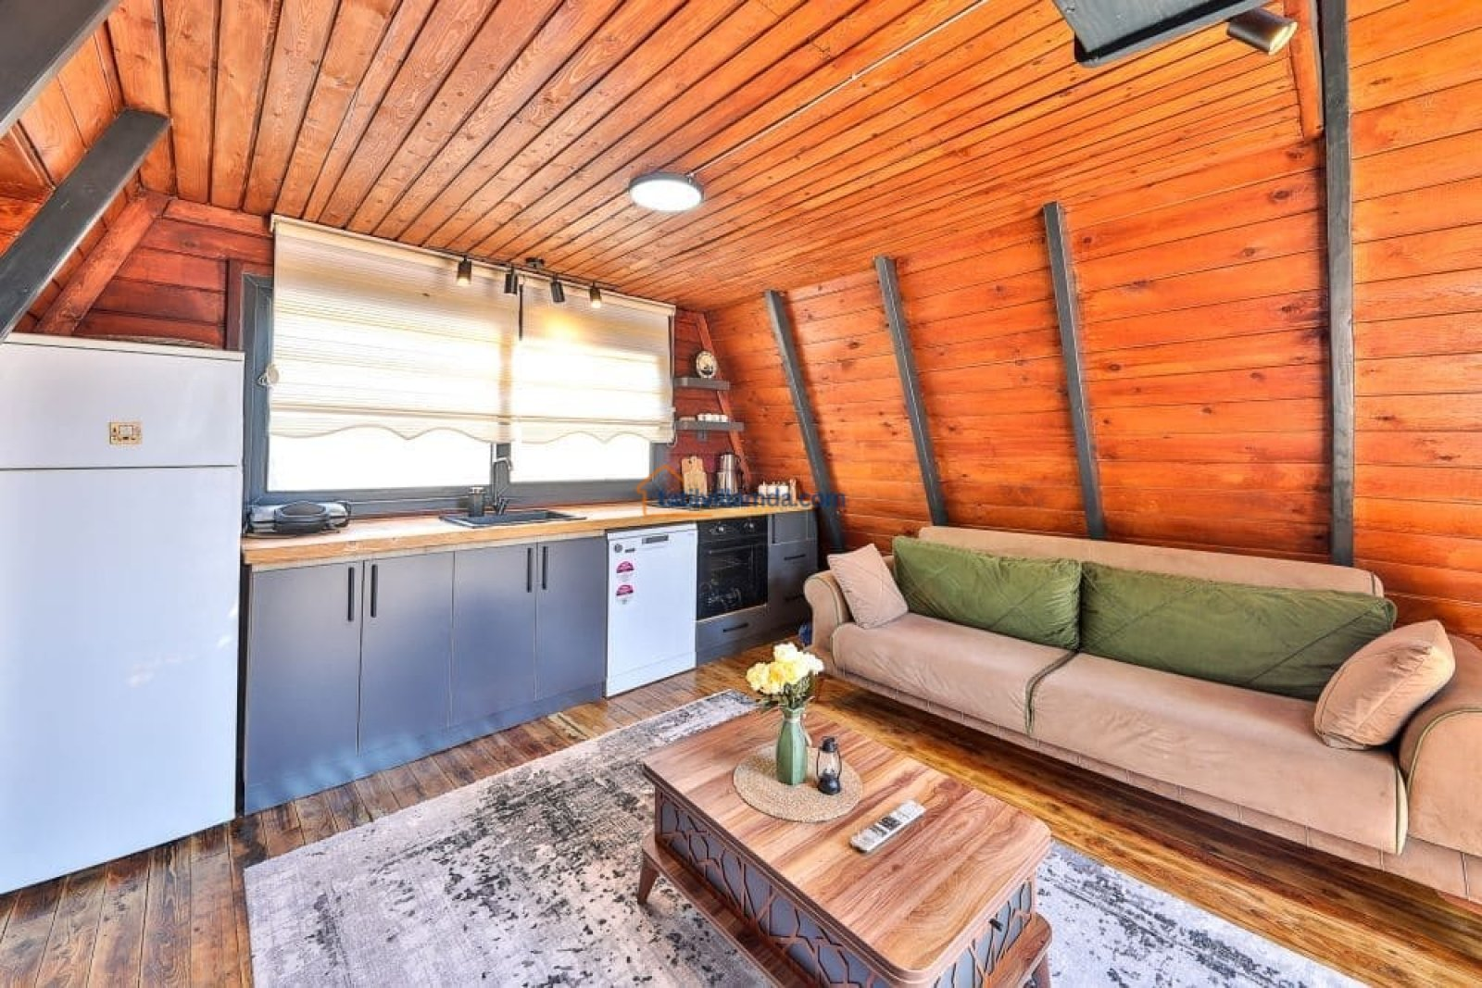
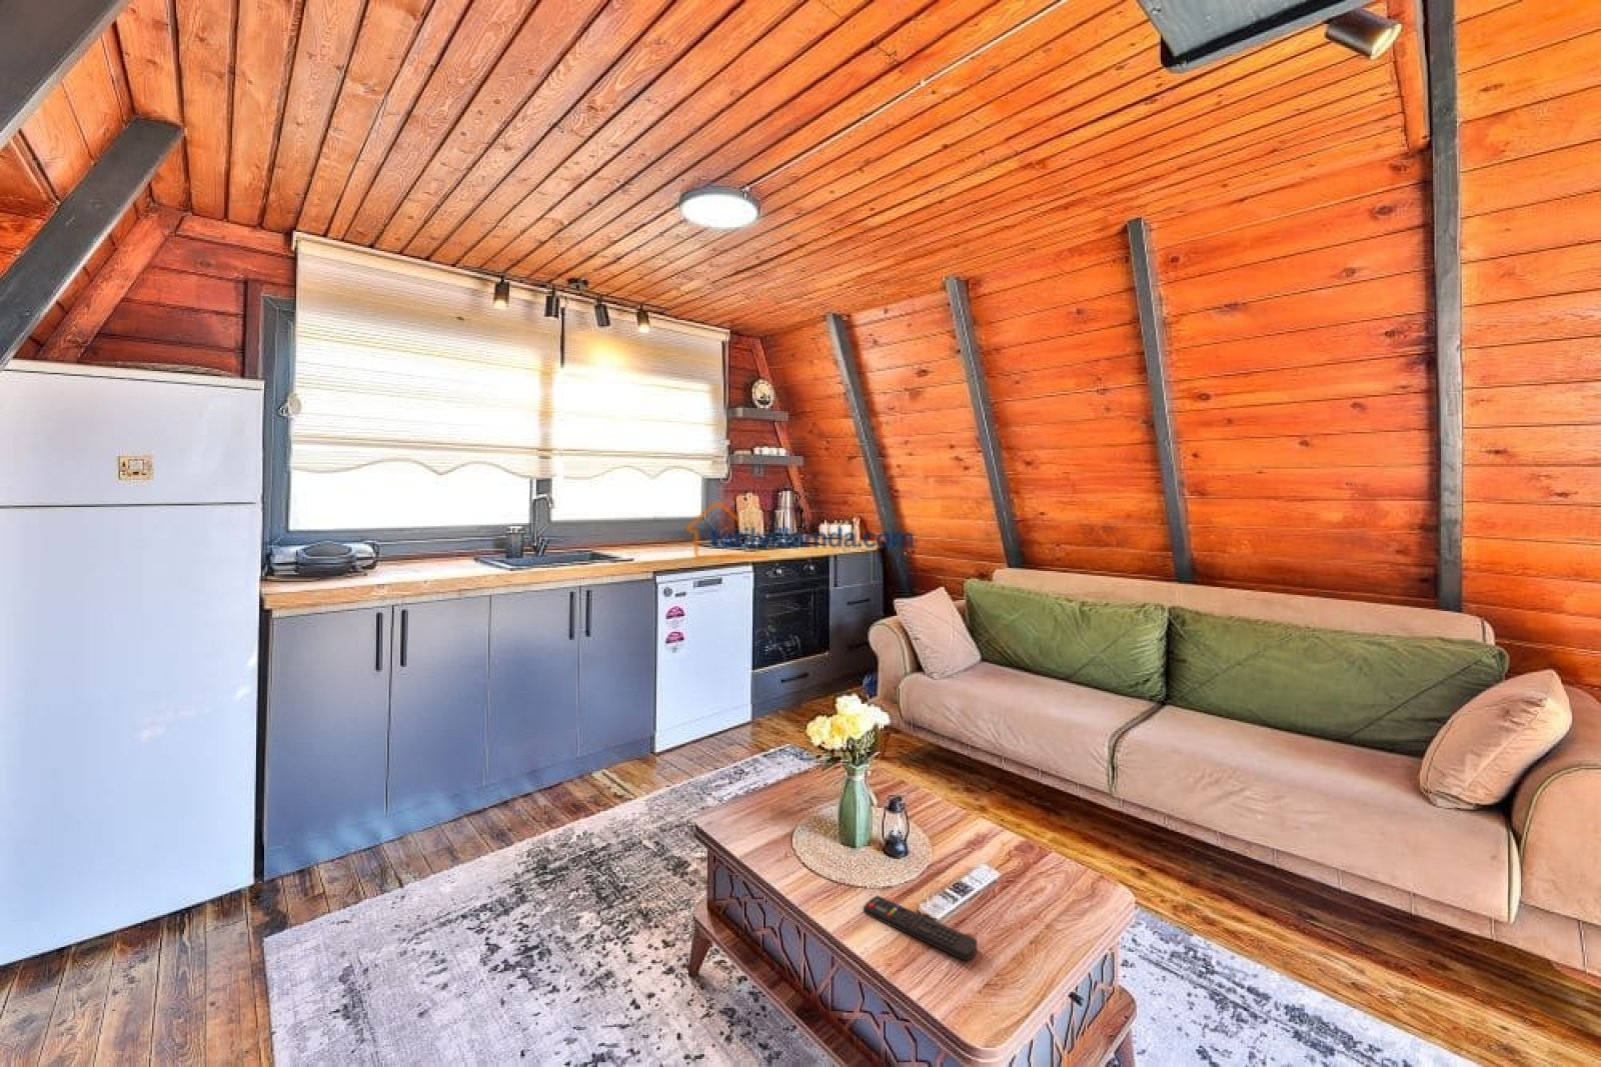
+ remote control (918, 925)
